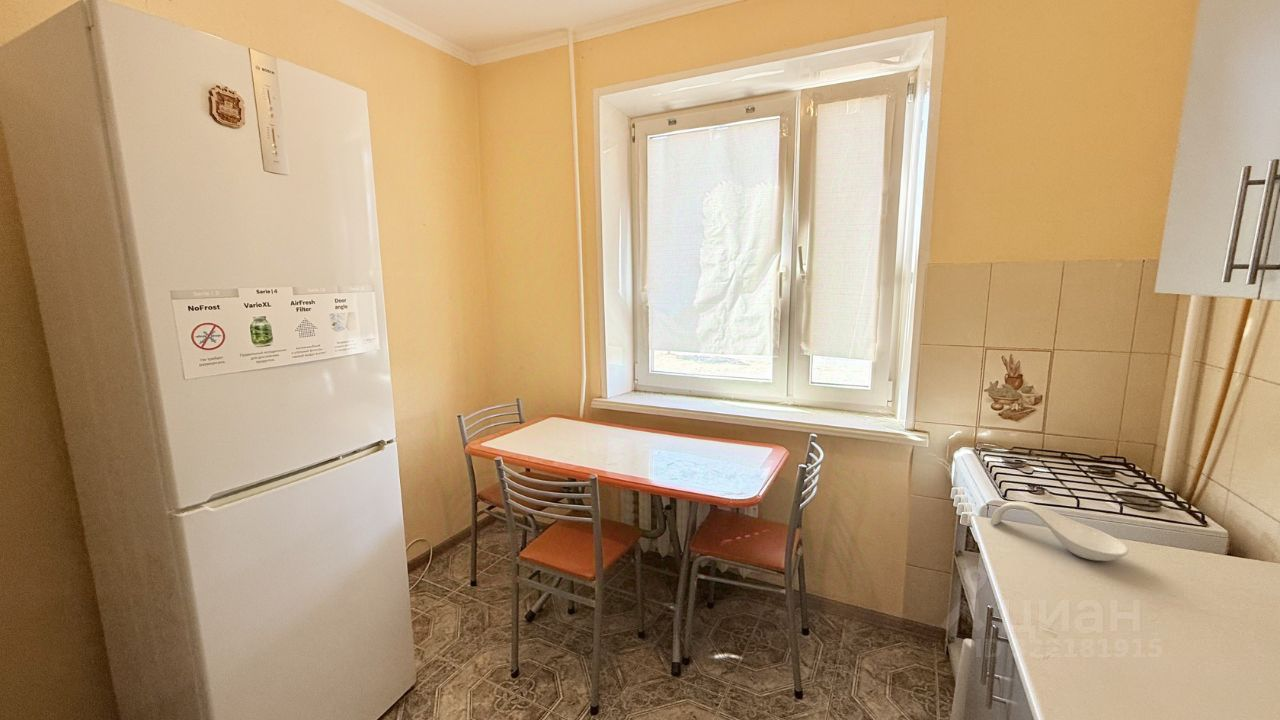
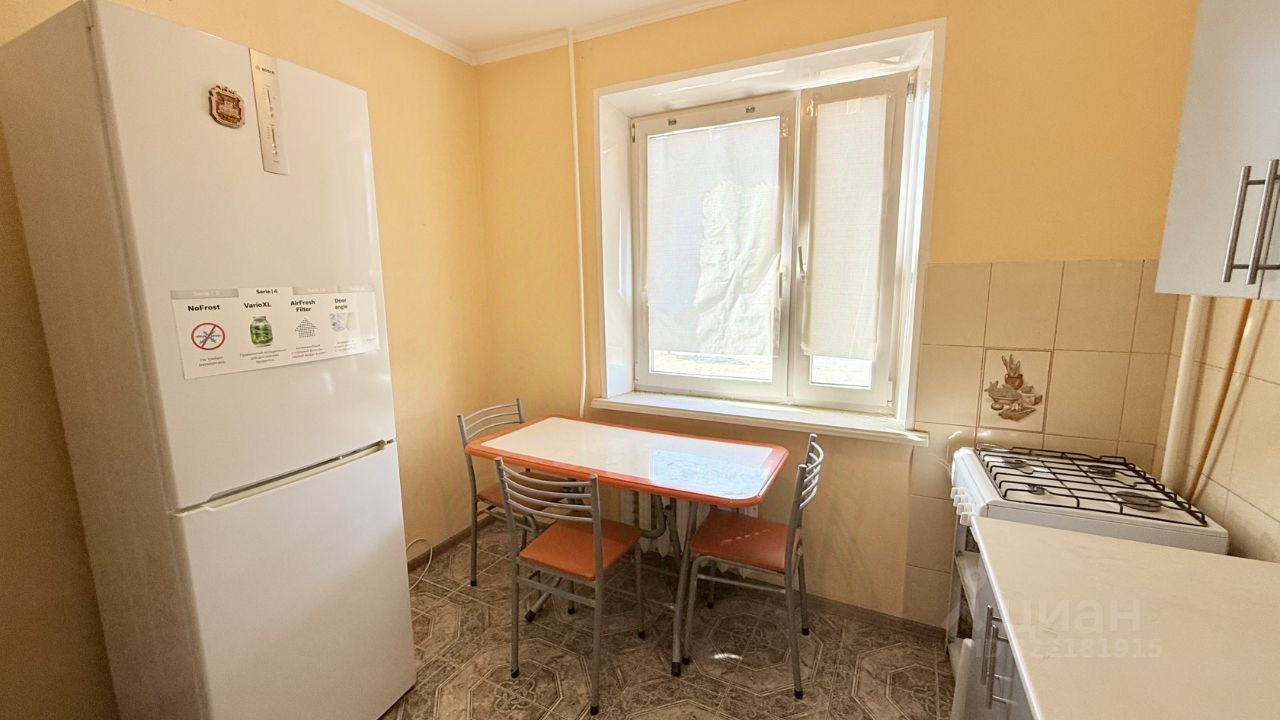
- spoon rest (1055, 528)
